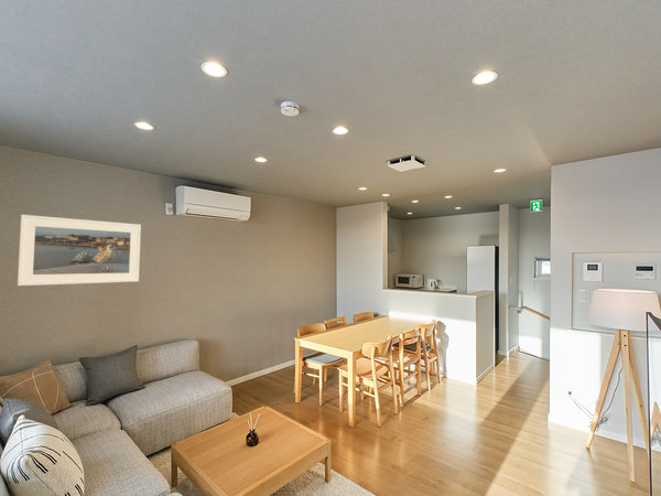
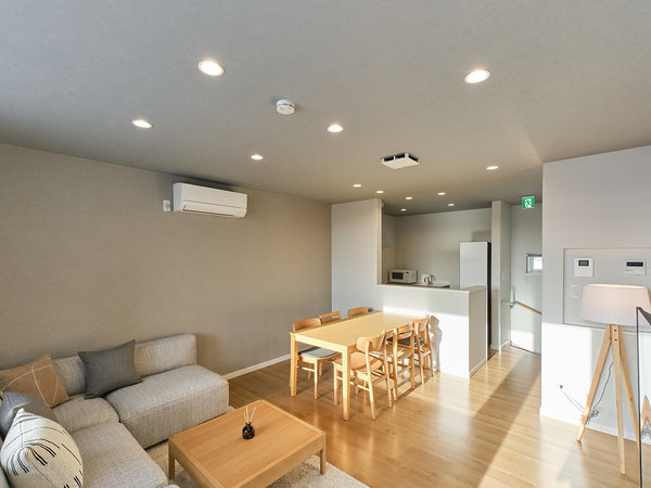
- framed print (86, 251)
